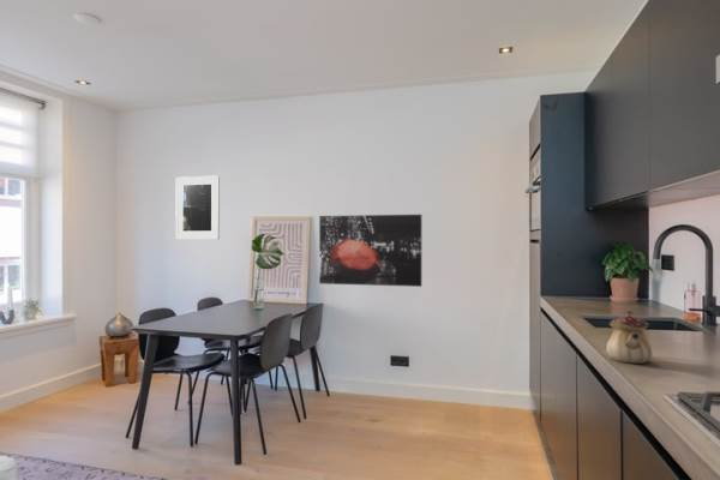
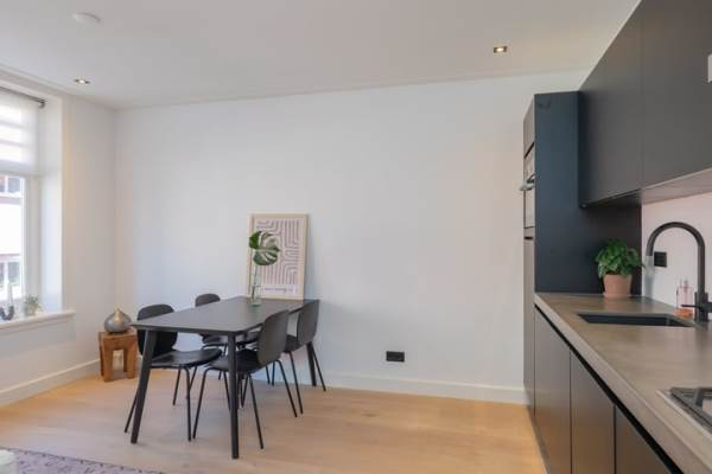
- wall art (368, 250)
- teapot (628, 334)
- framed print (197, 208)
